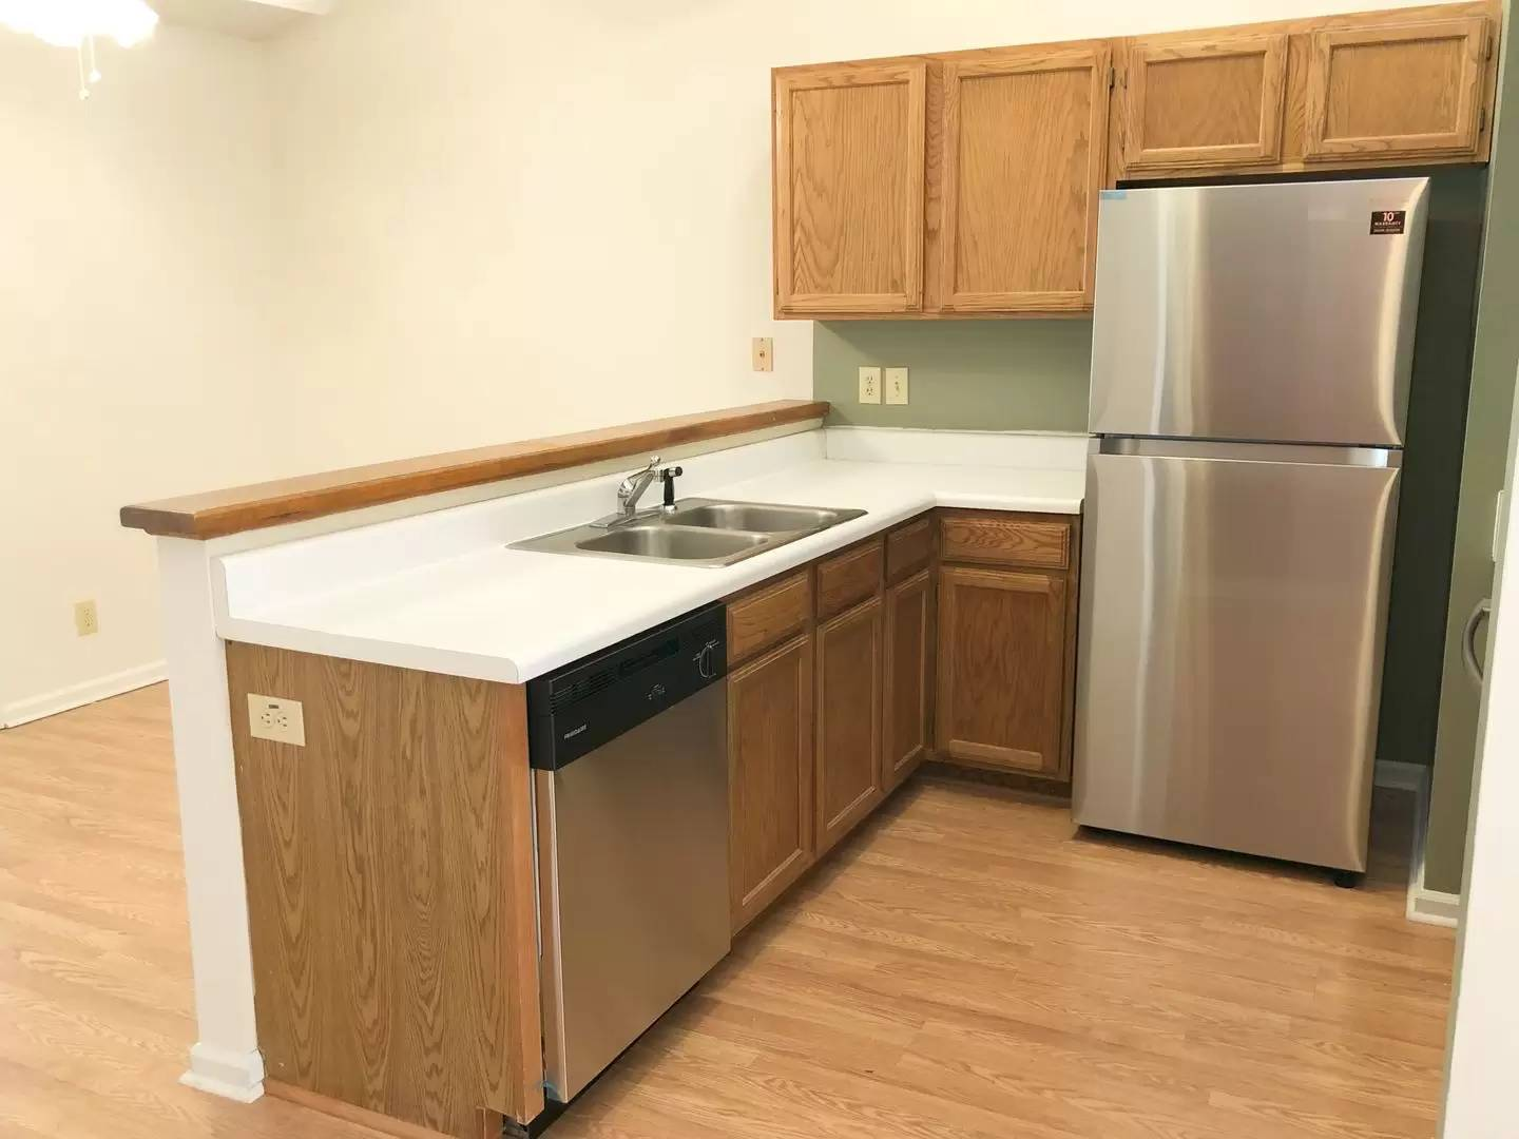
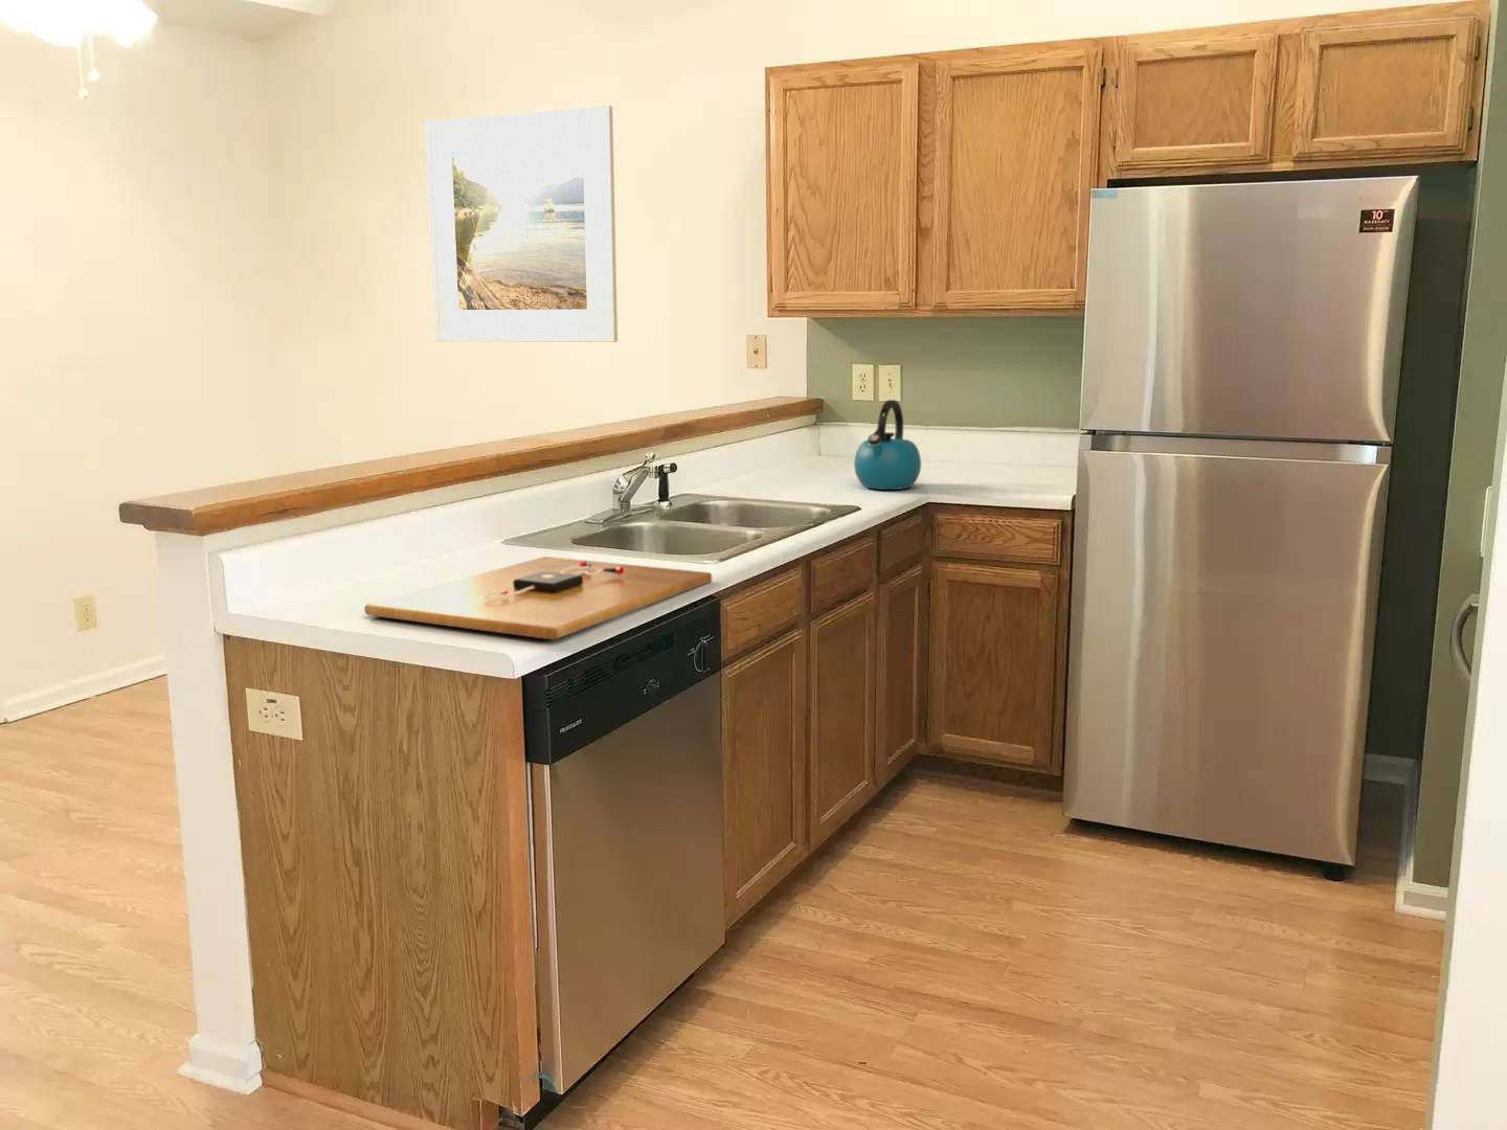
+ kettle (886, 444)
+ cutting board (548, 586)
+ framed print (519, 229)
